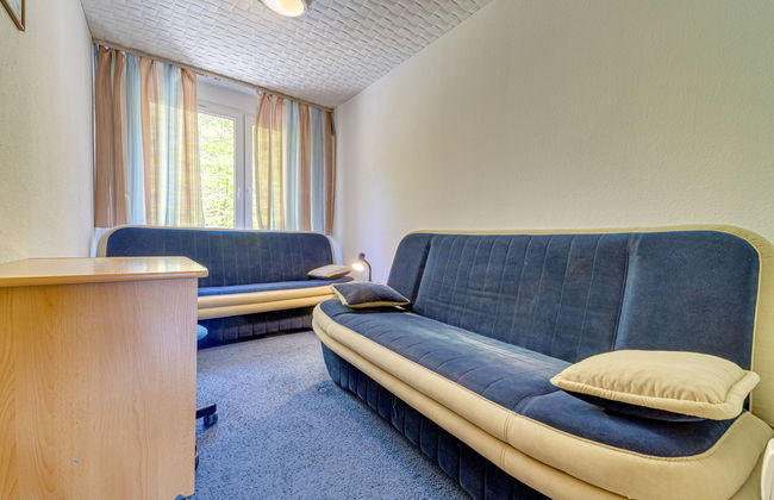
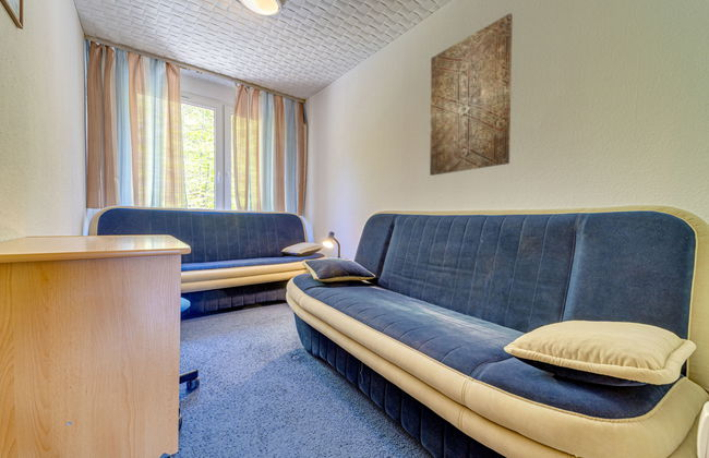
+ wall art (466, 105)
